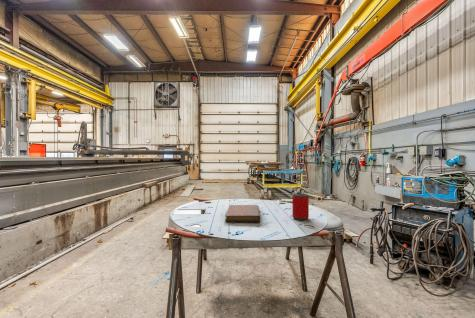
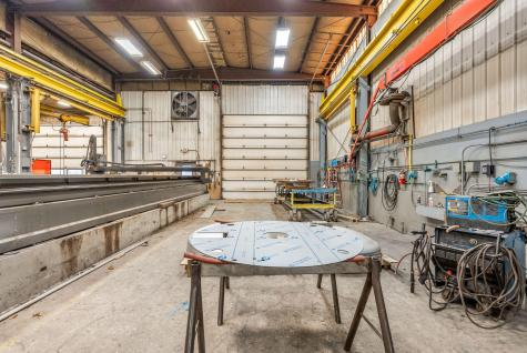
- notebook (243, 212)
- beverage can (300, 206)
